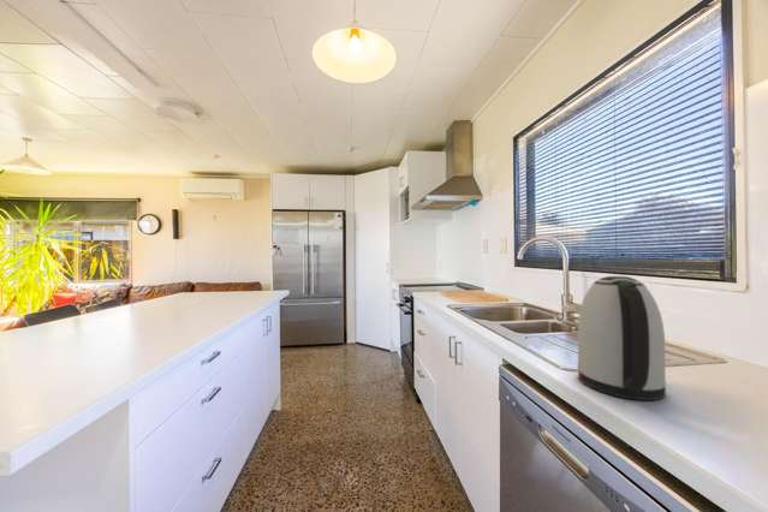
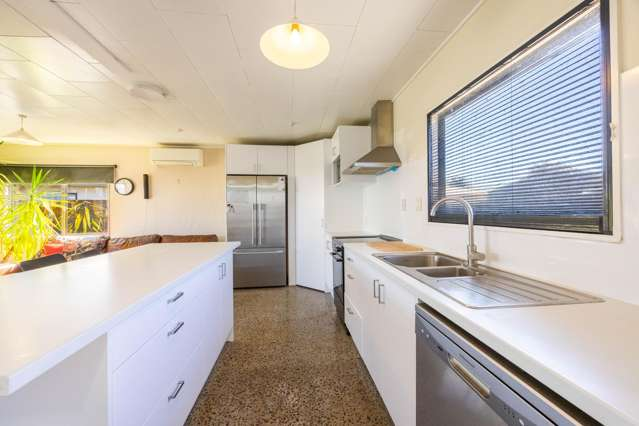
- kettle (623, 333)
